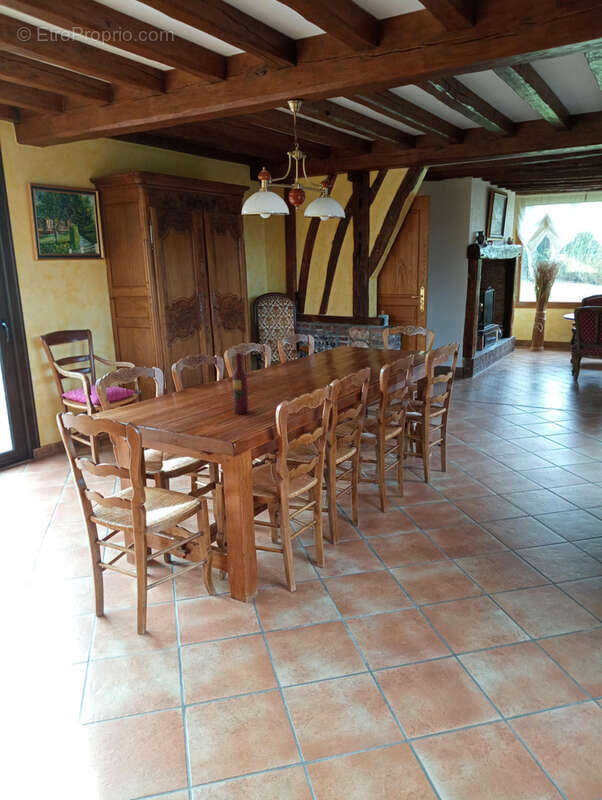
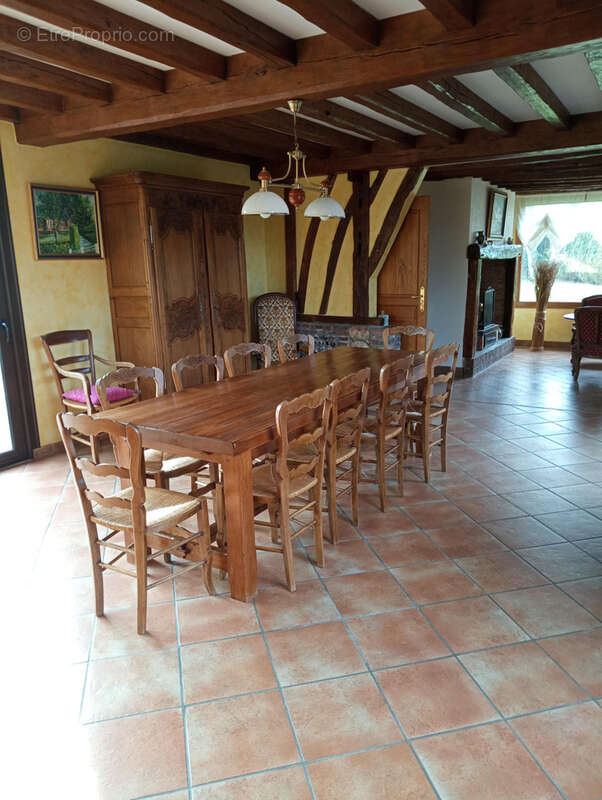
- wine bottle (240, 382)
